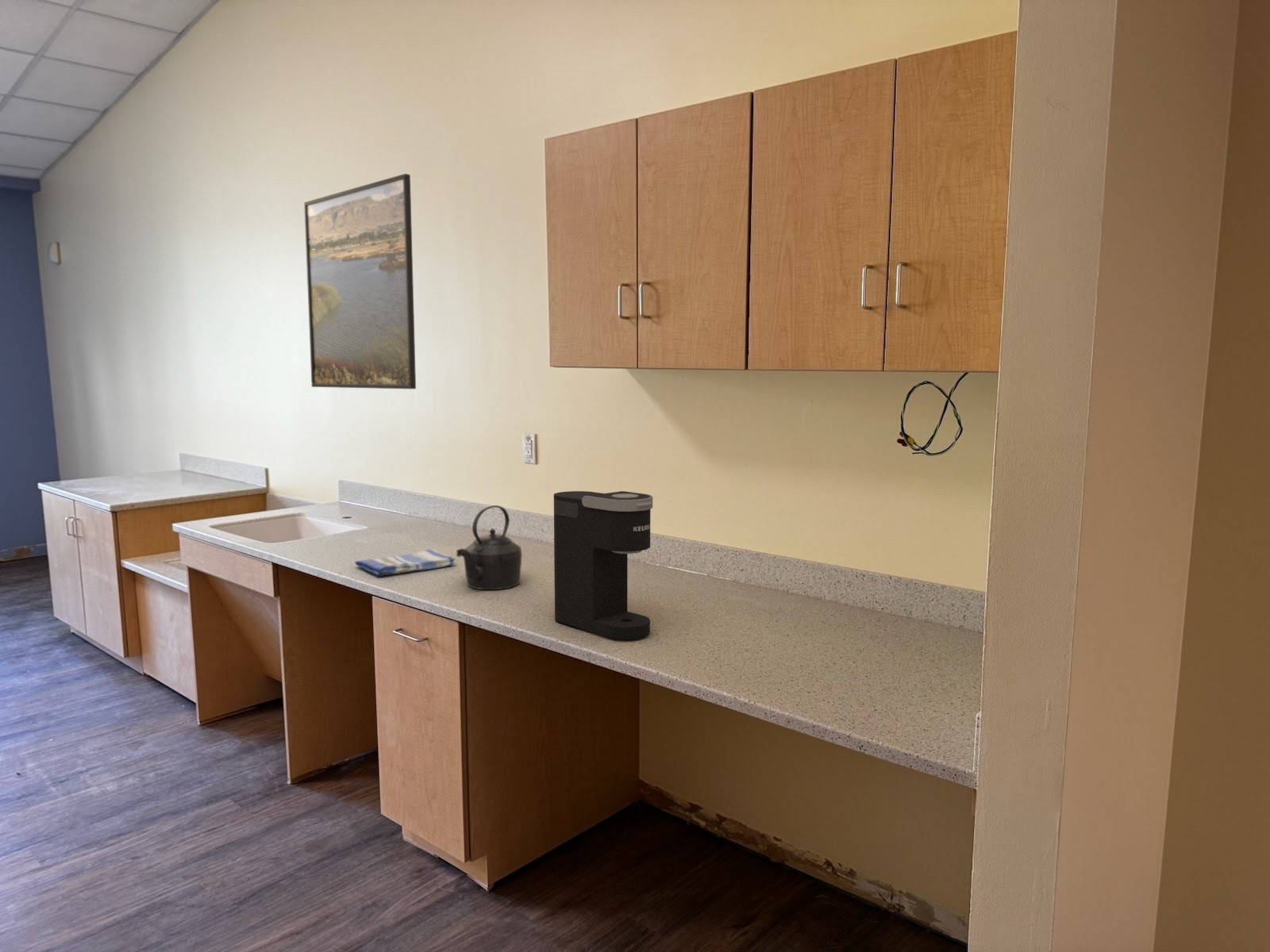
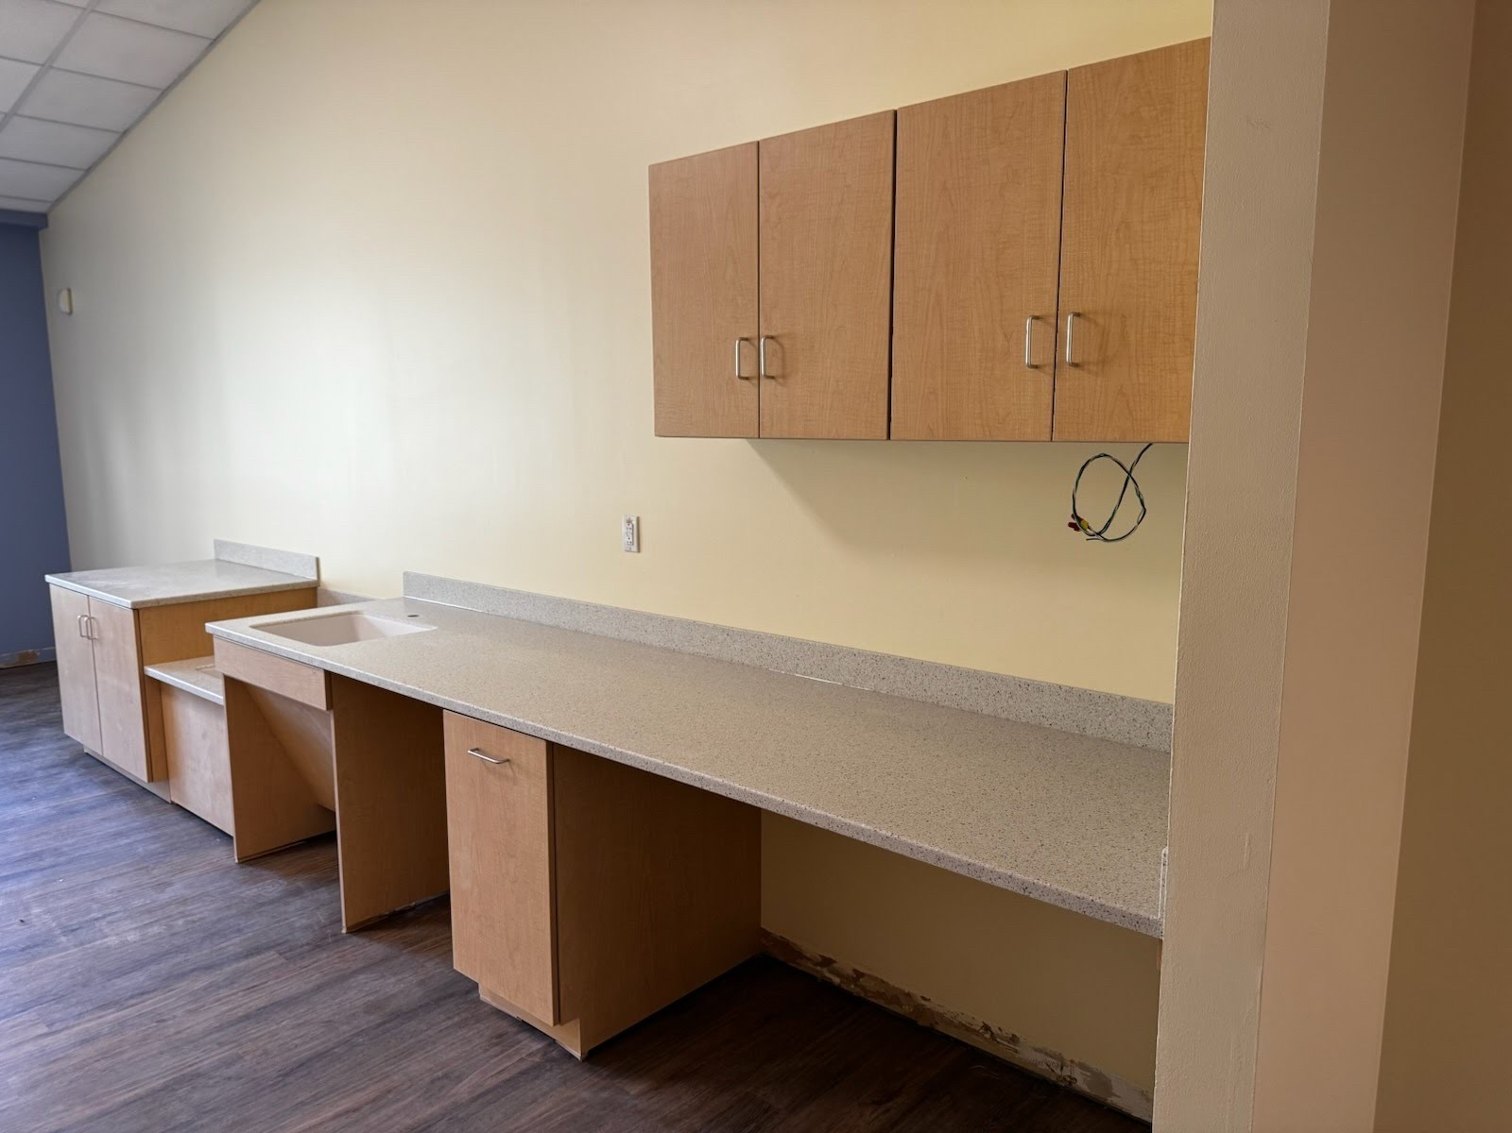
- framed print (356, 290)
- kettle (484, 547)
- coffee maker (602, 559)
- dish towel (406, 561)
